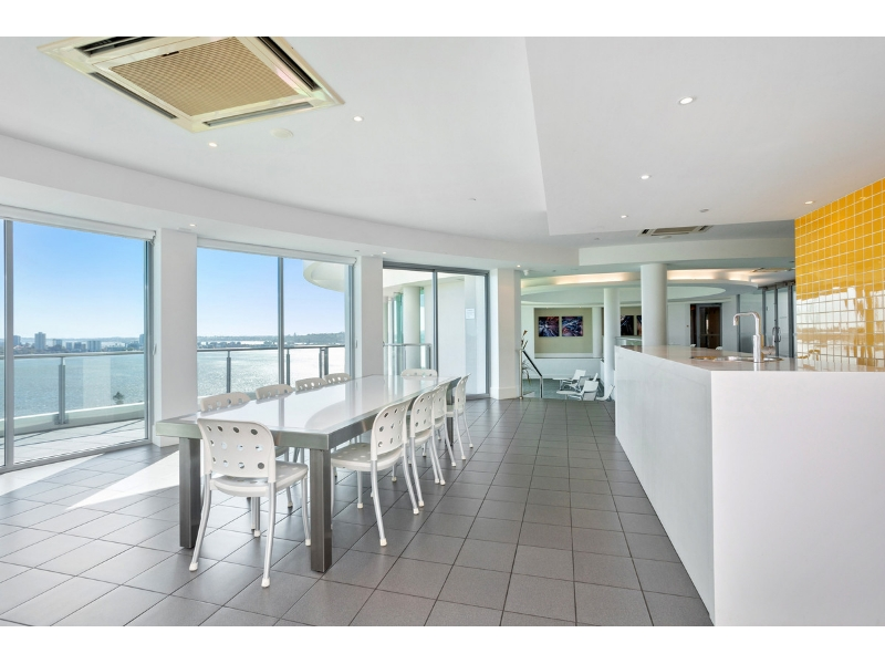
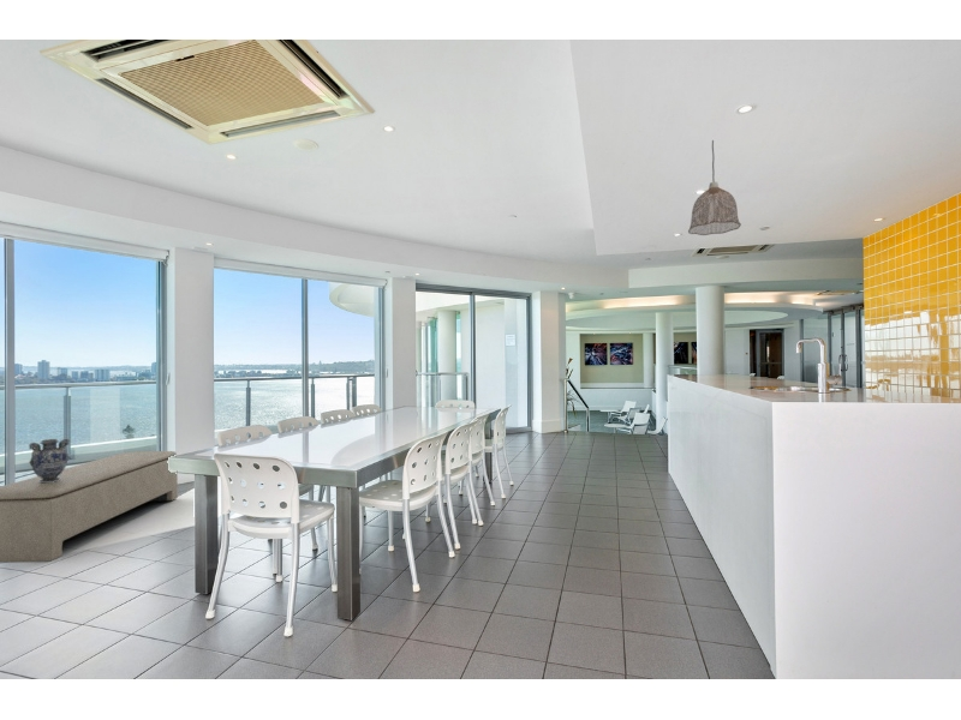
+ bench (95, 496)
+ decorative vase (49, 460)
+ pendant lamp (712, 185)
